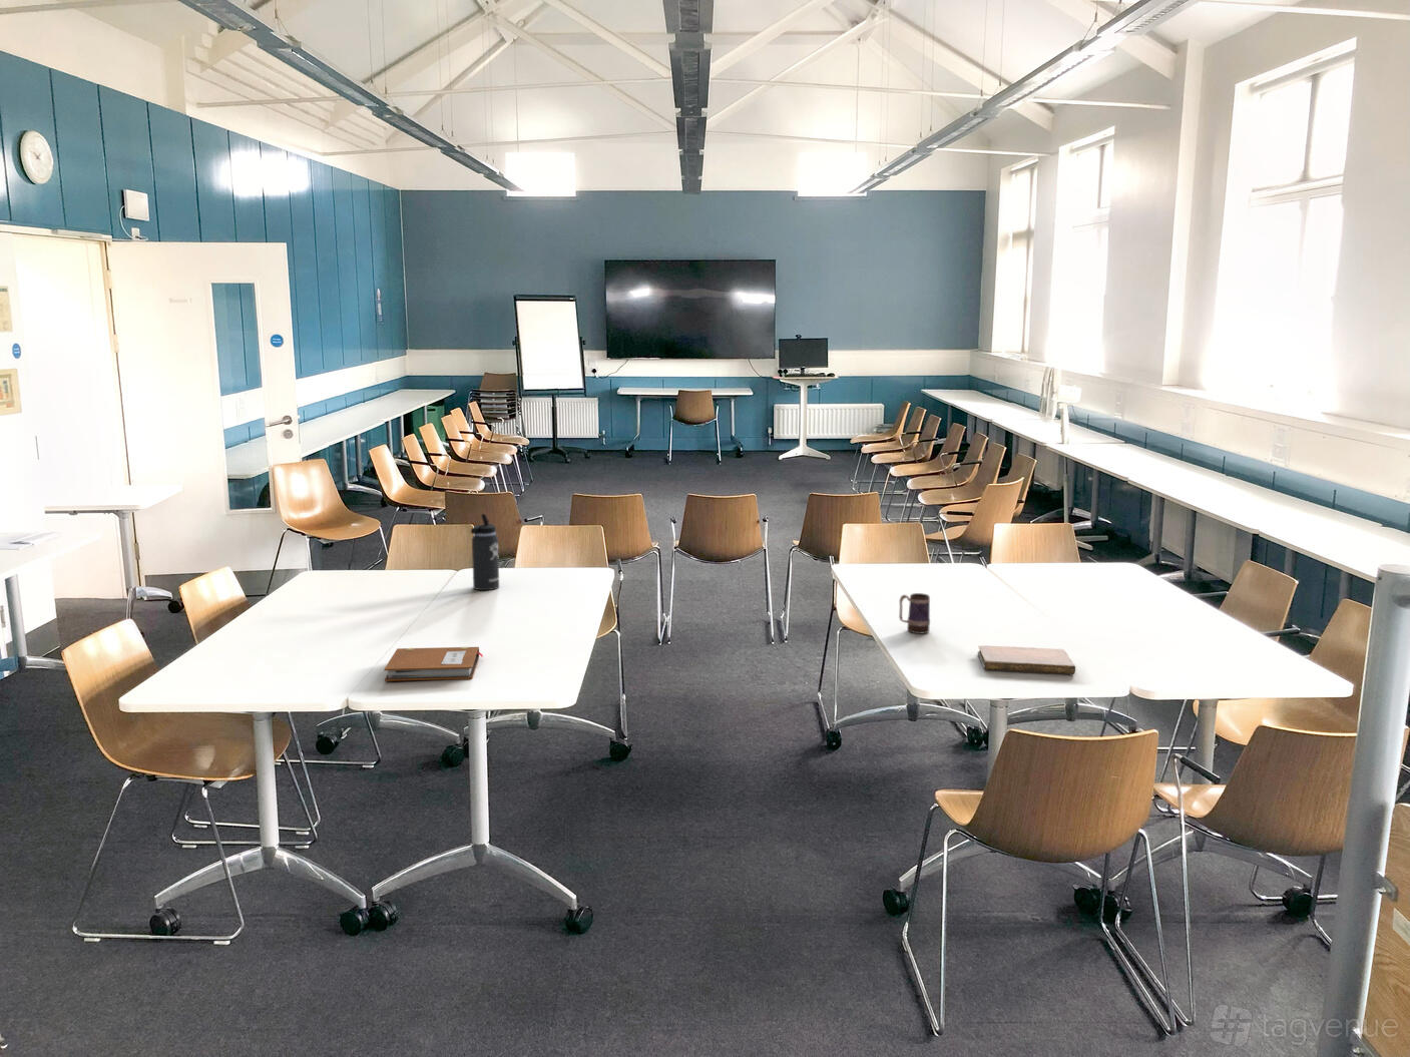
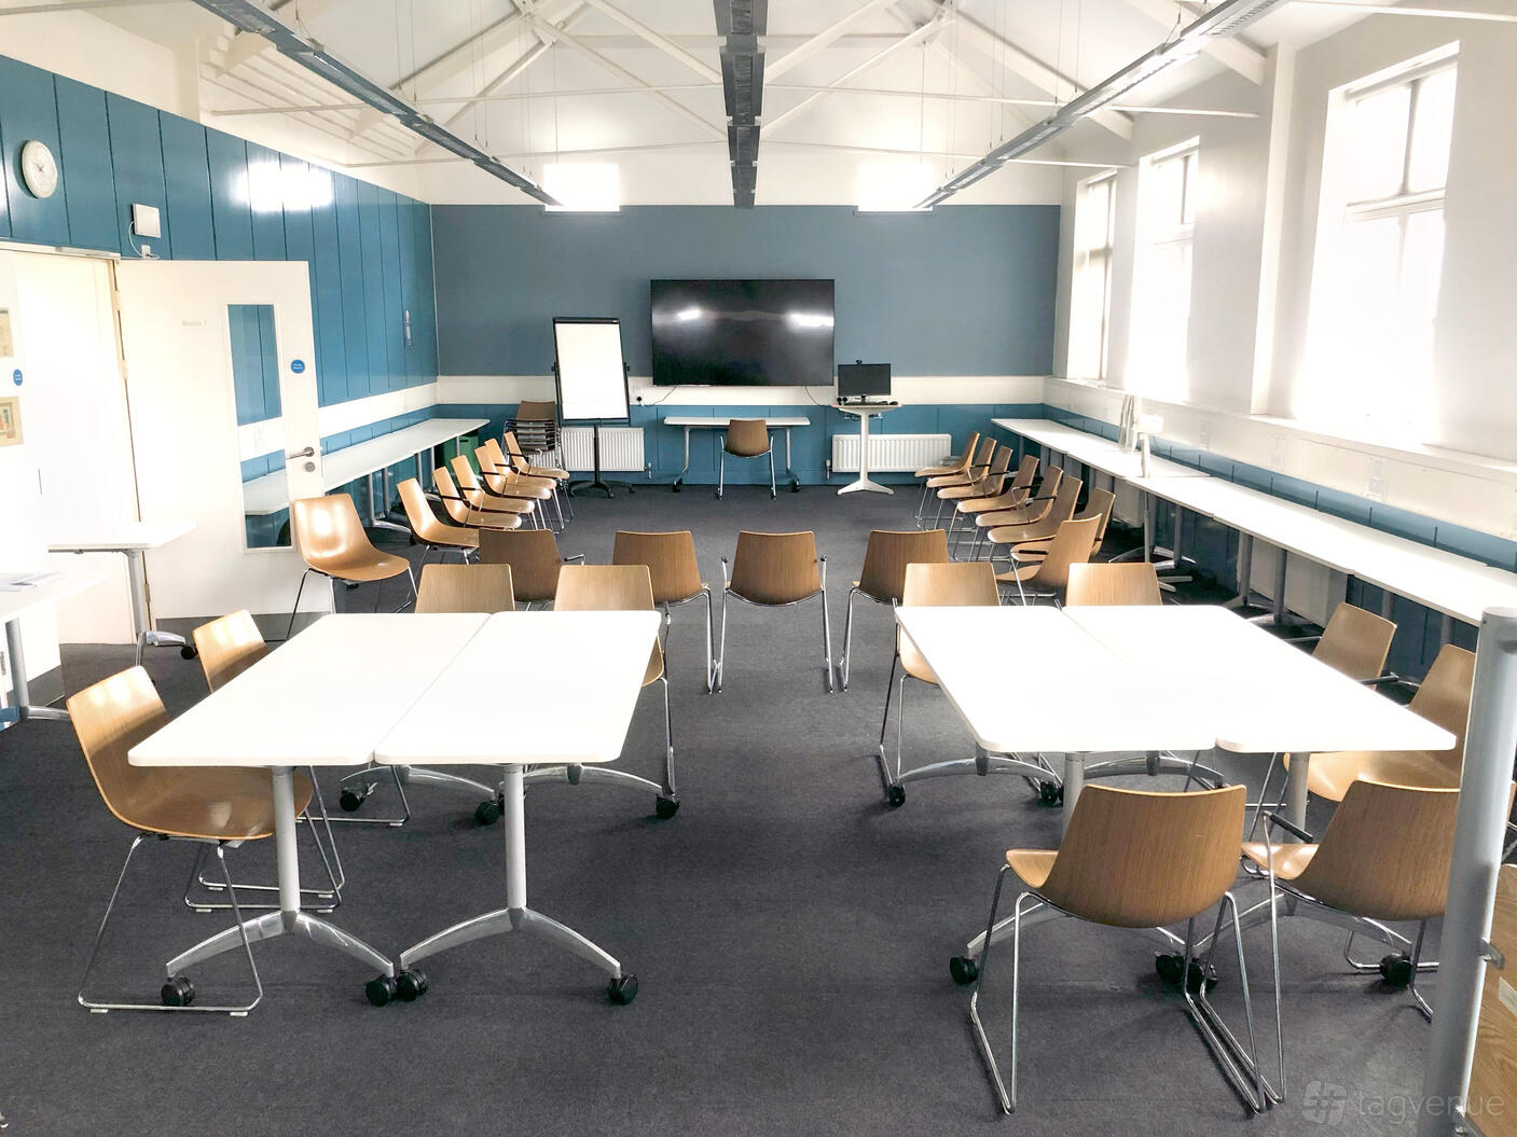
- mug (914, 612)
- notebook (436, 662)
- notebook (1024, 660)
- thermos bottle (483, 551)
